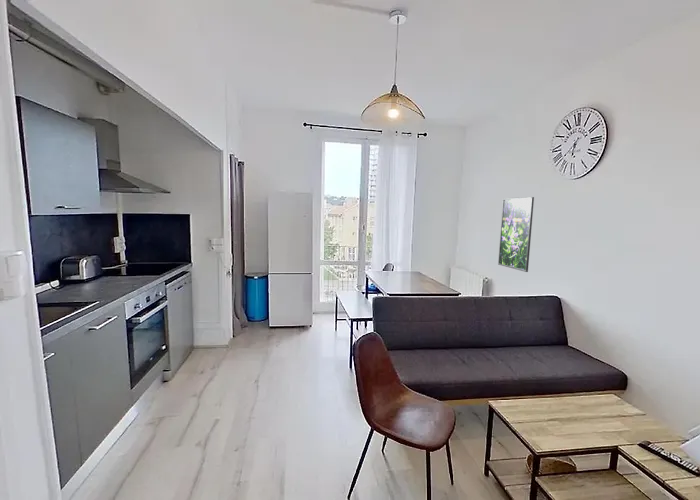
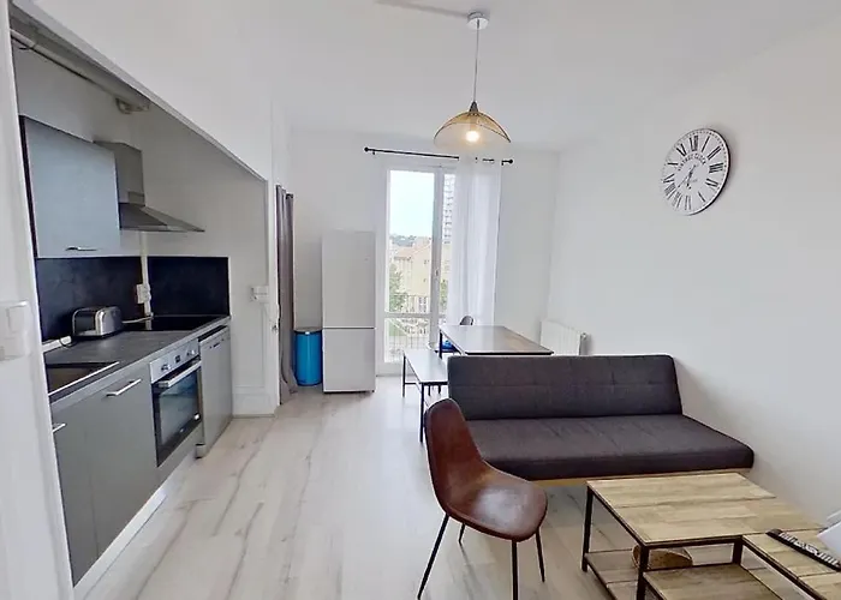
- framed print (514, 233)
